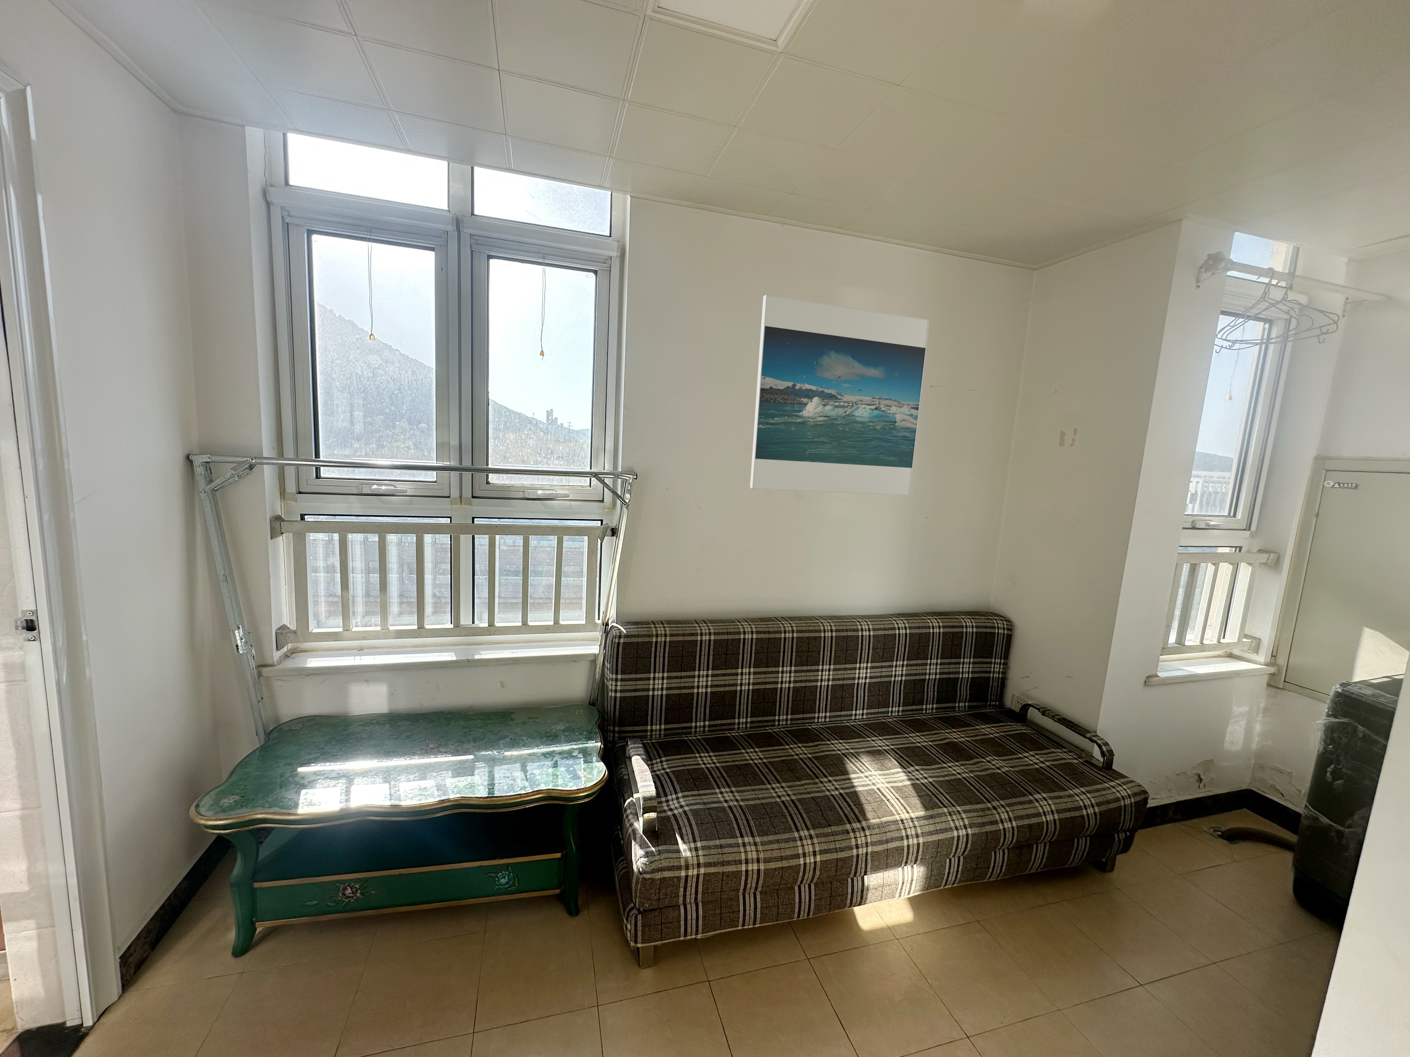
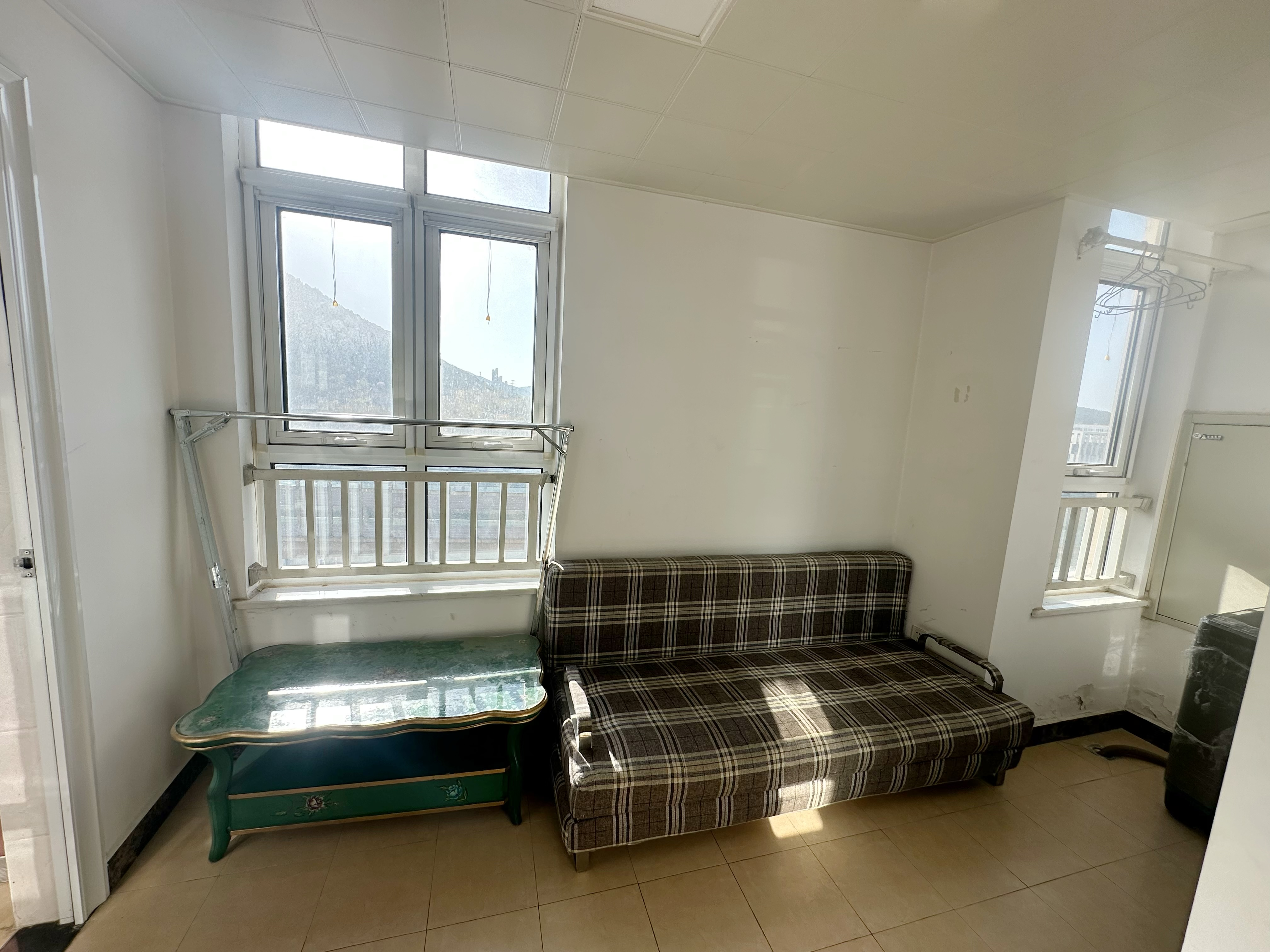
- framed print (842, 402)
